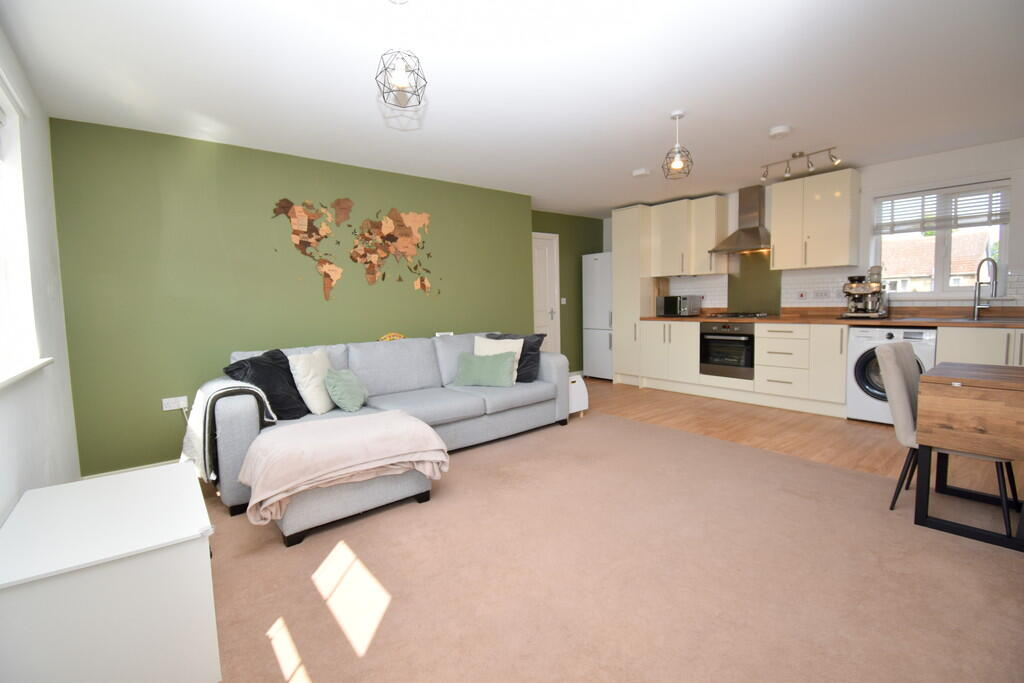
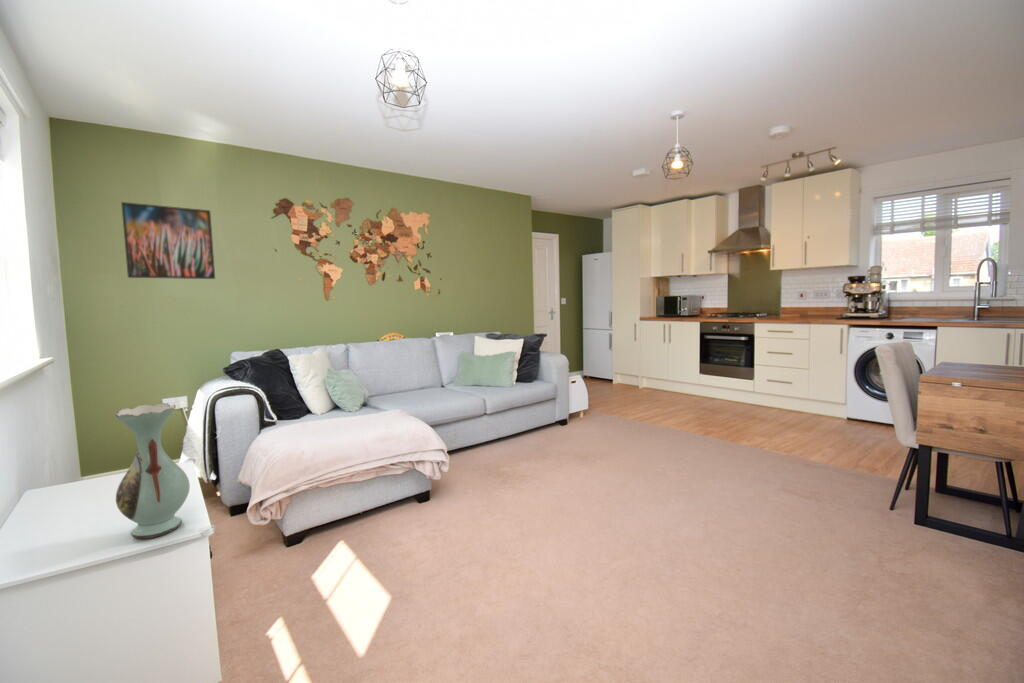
+ decorative vase (152, 469)
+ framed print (170, 242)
